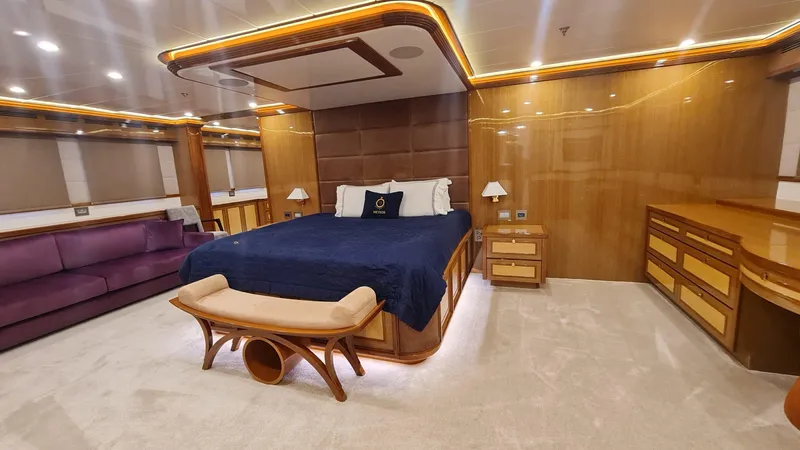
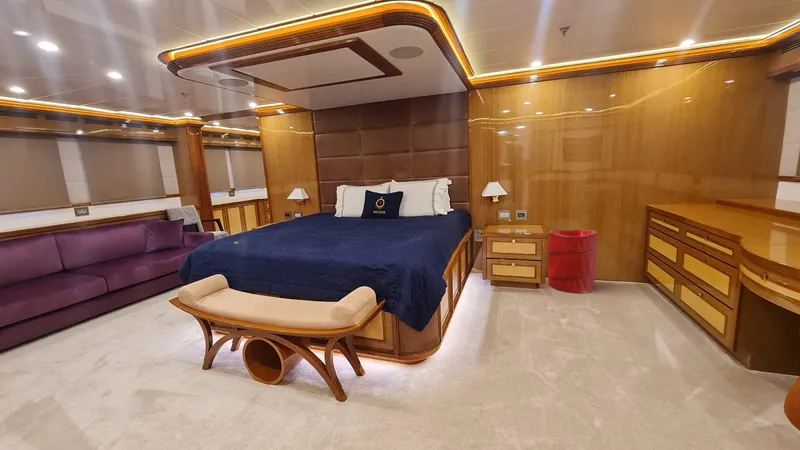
+ laundry hamper (571, 258)
